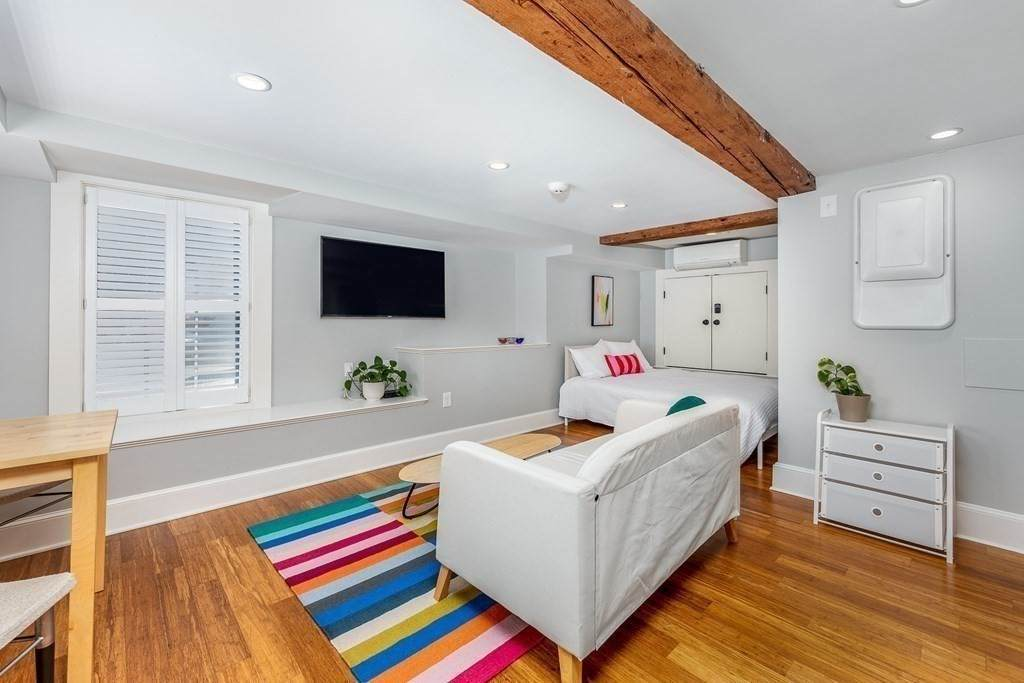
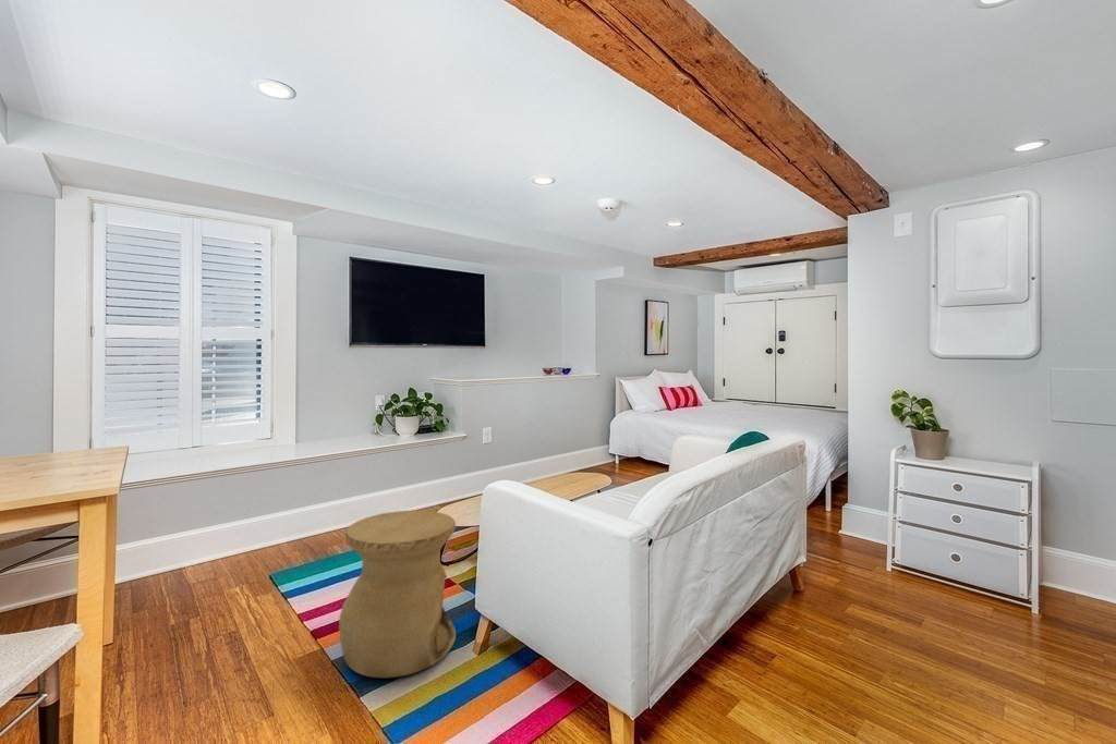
+ side table (399, 586)
